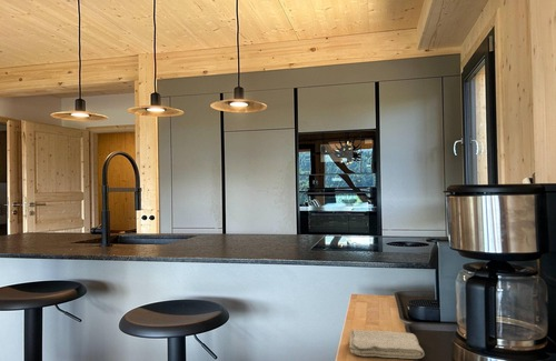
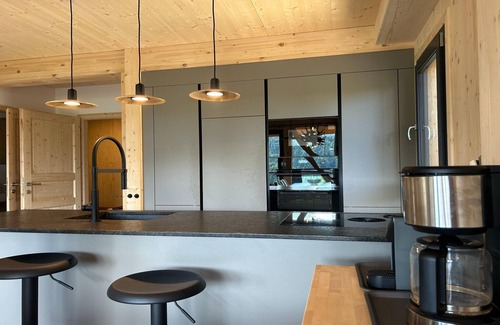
- washcloth (384, 342)
